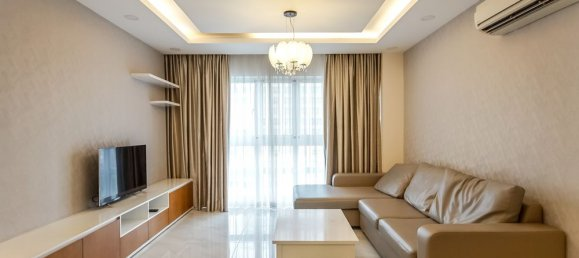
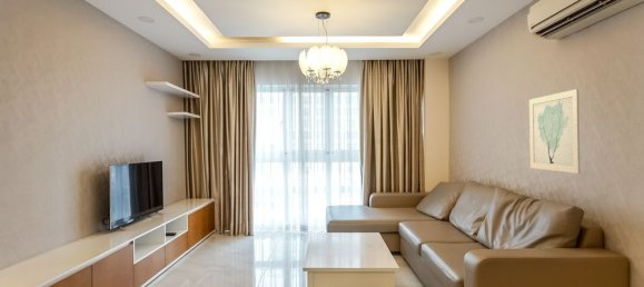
+ wall art (552, 132)
